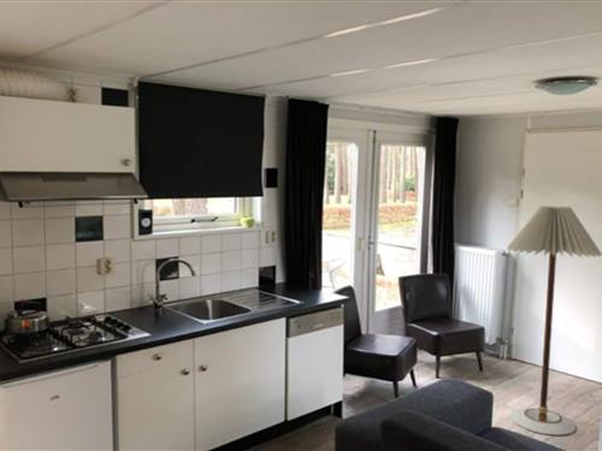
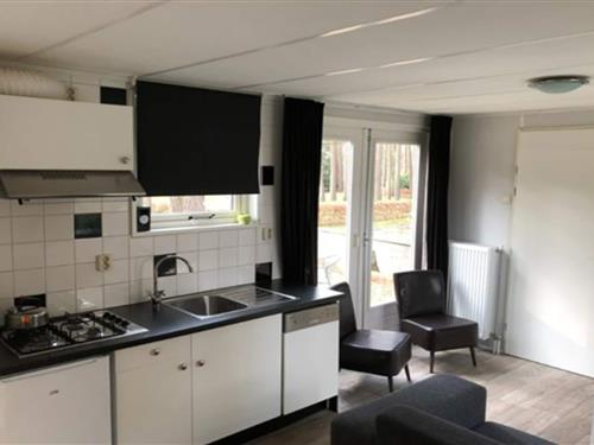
- floor lamp (548, 315)
